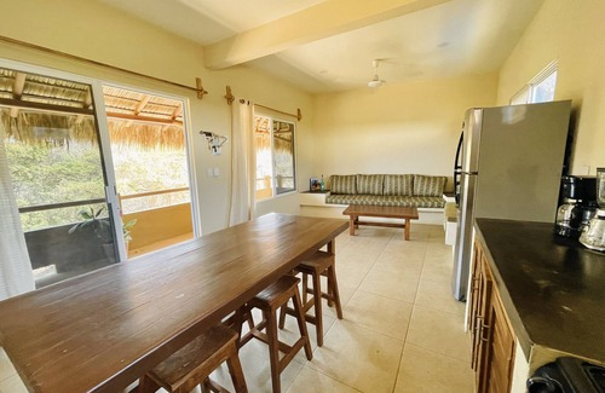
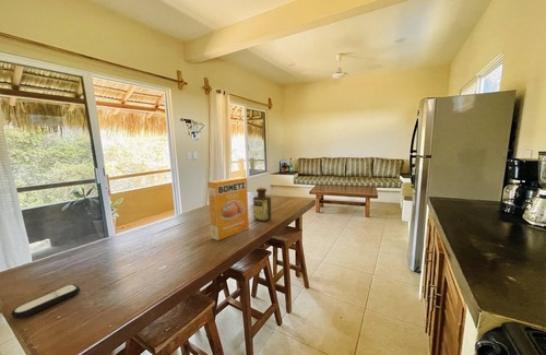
+ cereal box (229, 206)
+ bottle (262, 203)
+ remote control (48, 299)
